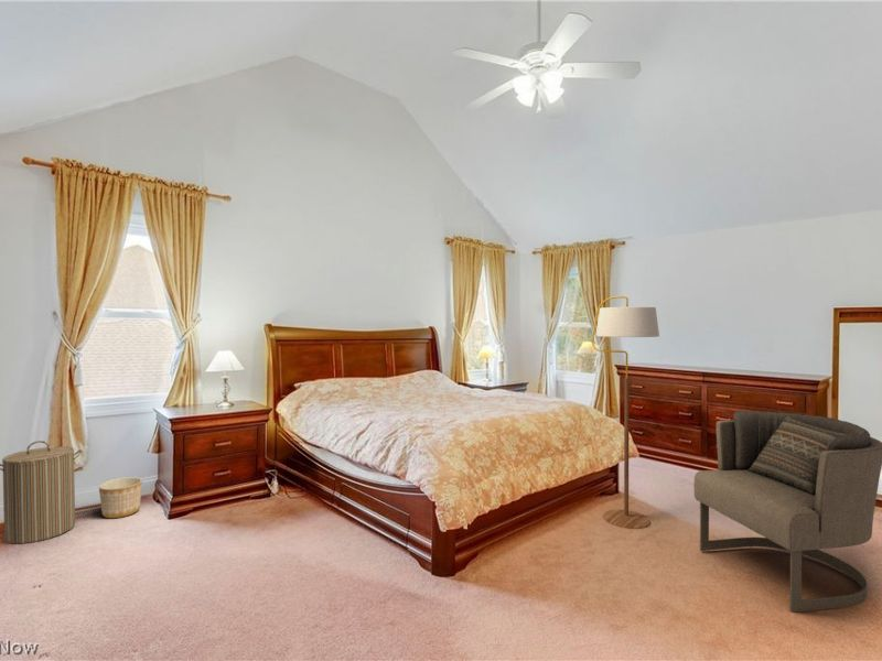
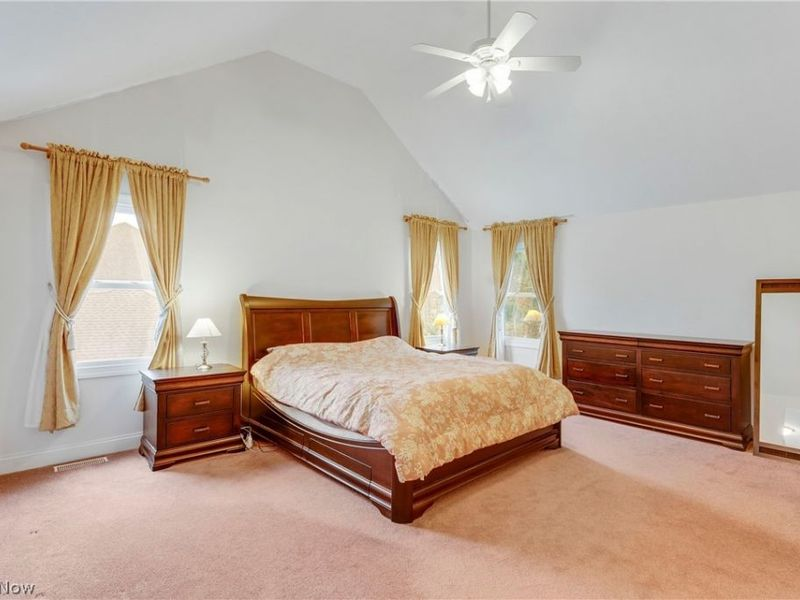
- armchair (793, 497)
- planter (120, 497)
- floor lamp (624, 408)
- laundry hamper (40, 486)
